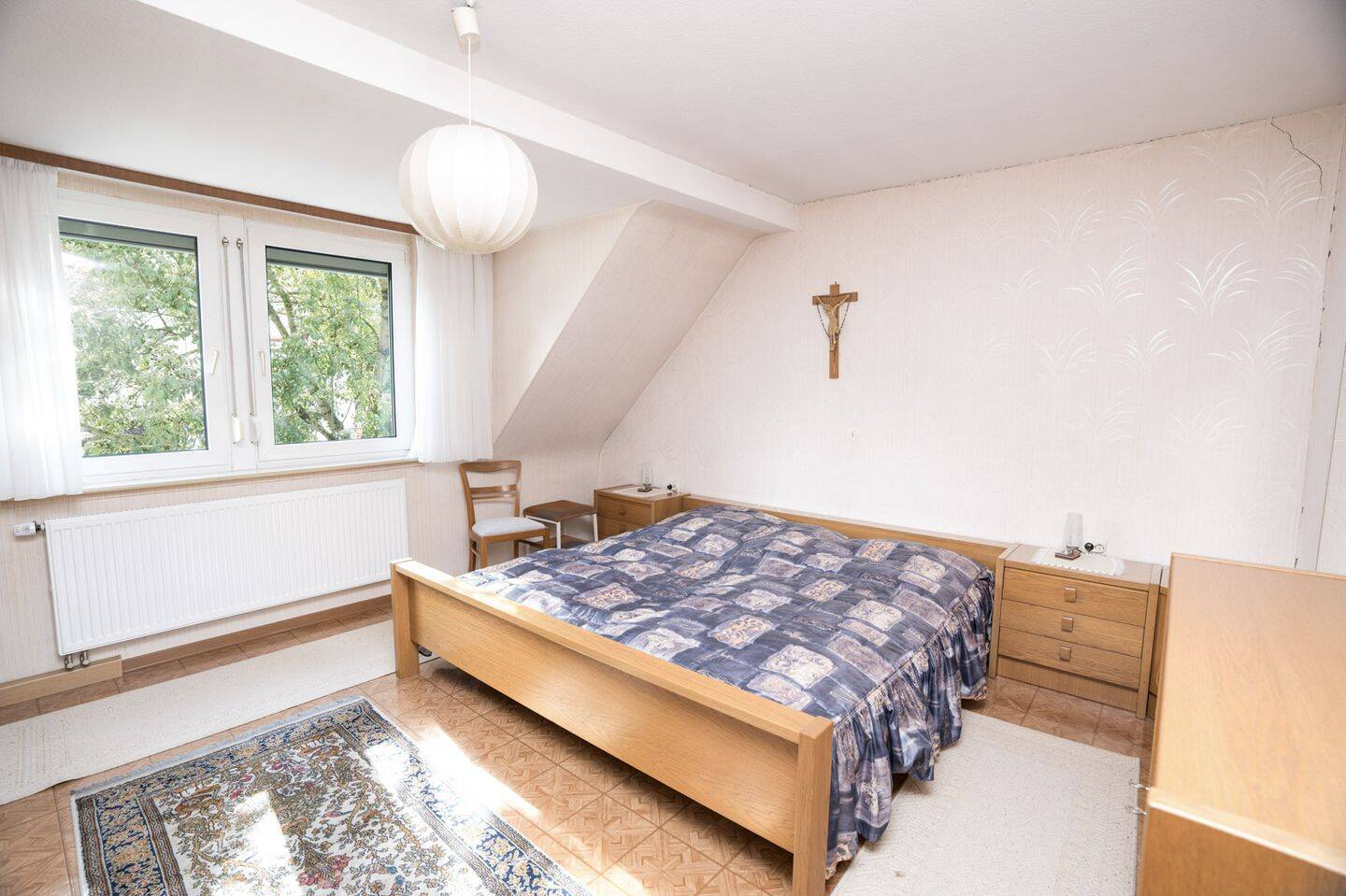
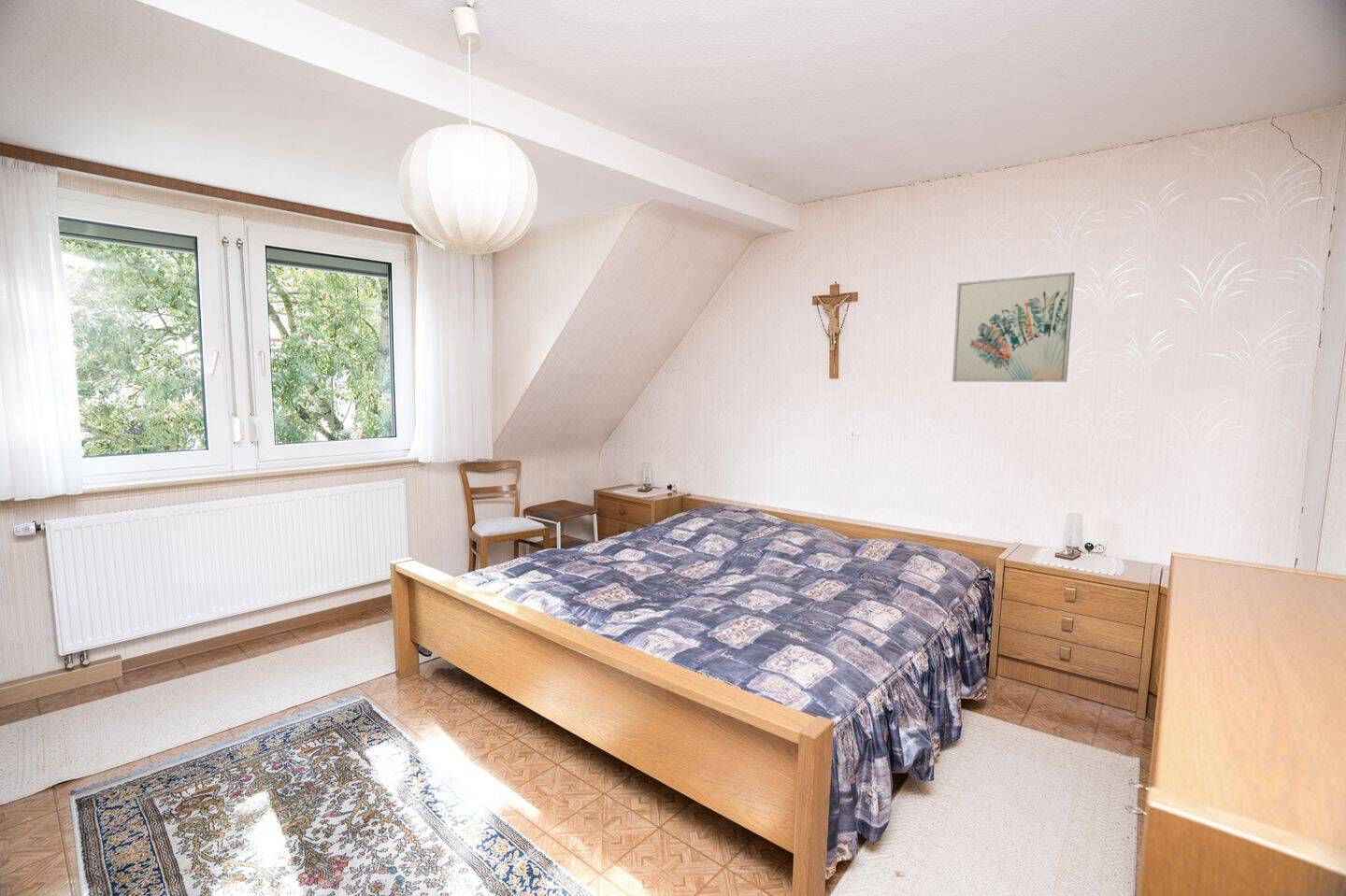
+ wall art (1010, 330)
